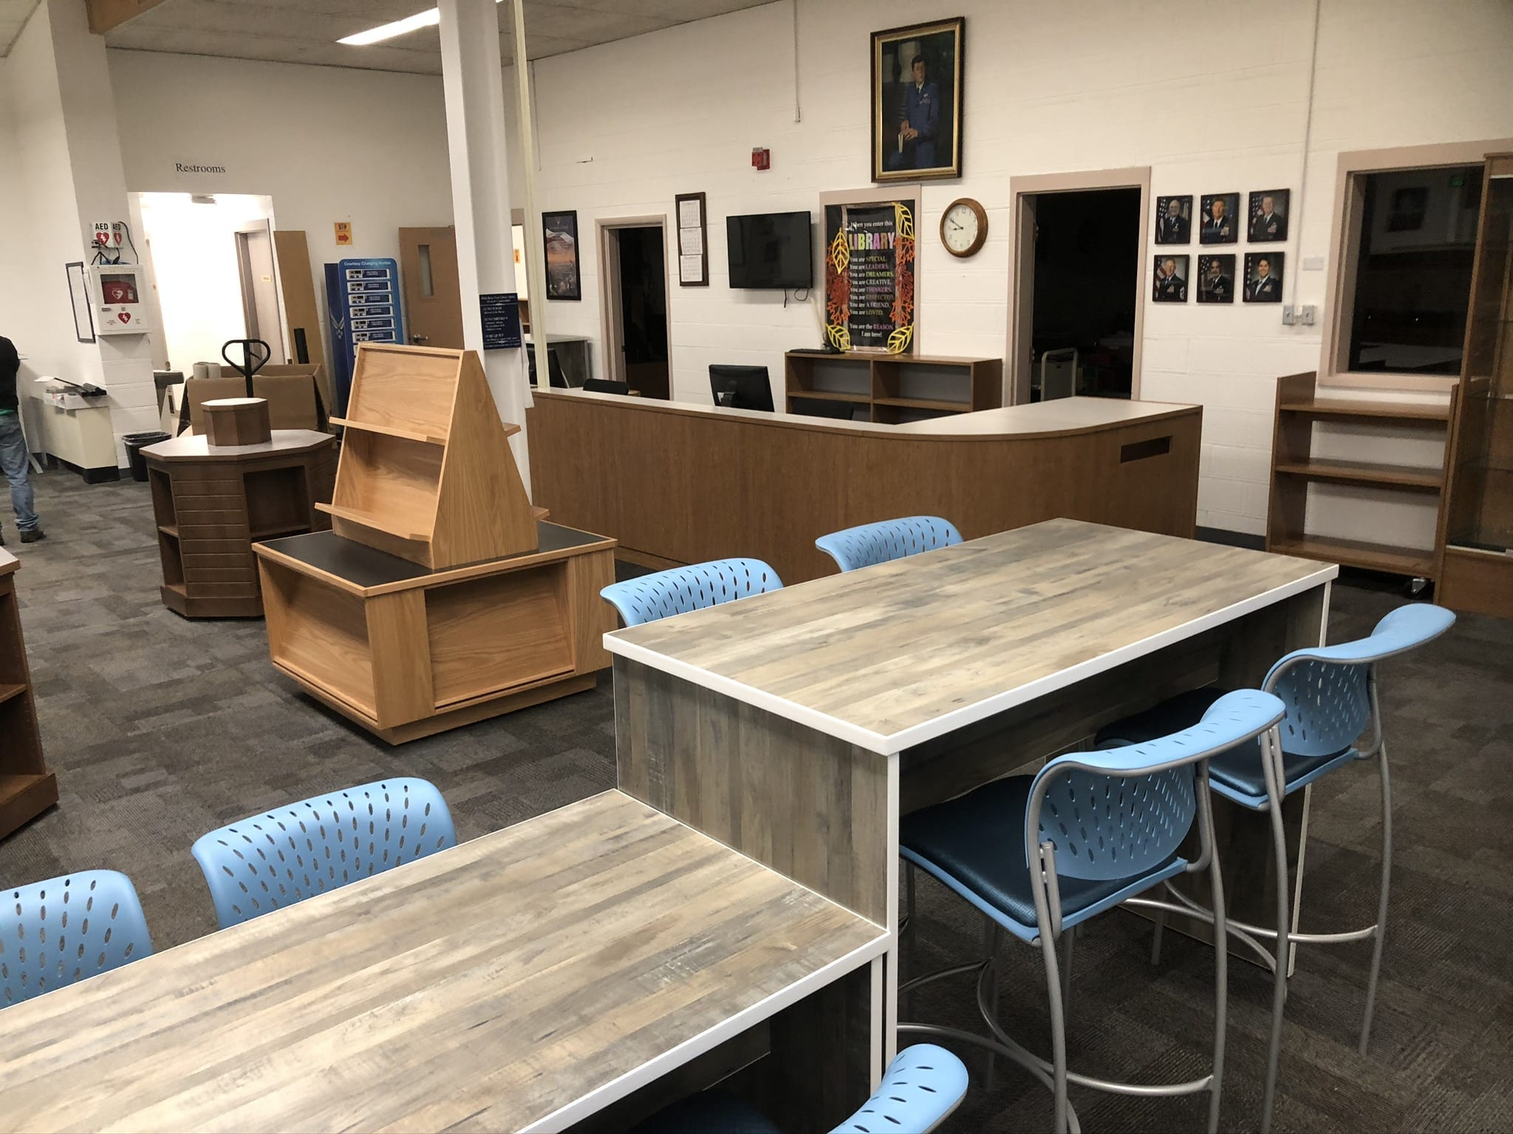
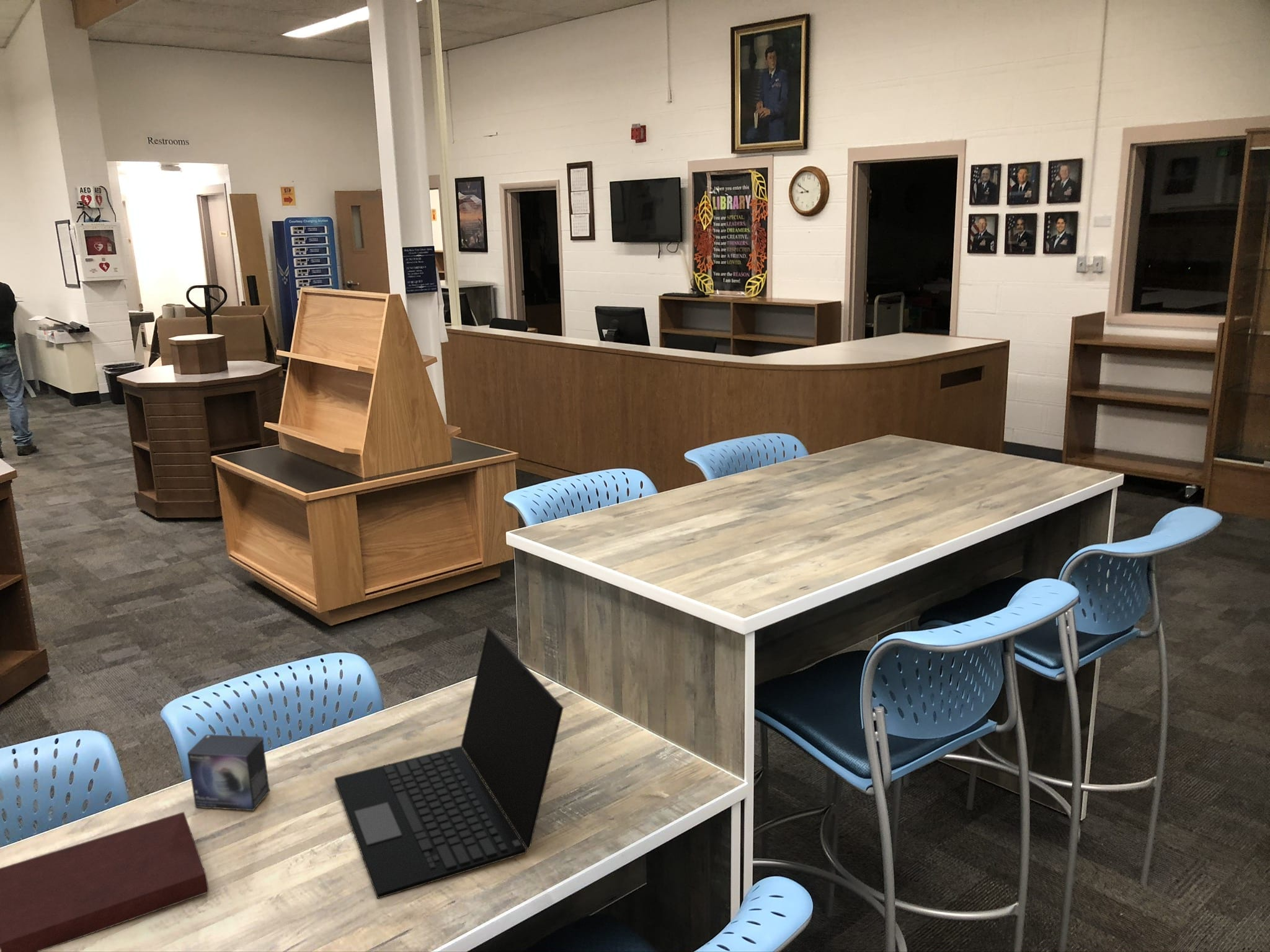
+ notebook (102, 881)
+ small box (229, 772)
+ laptop (441, 751)
